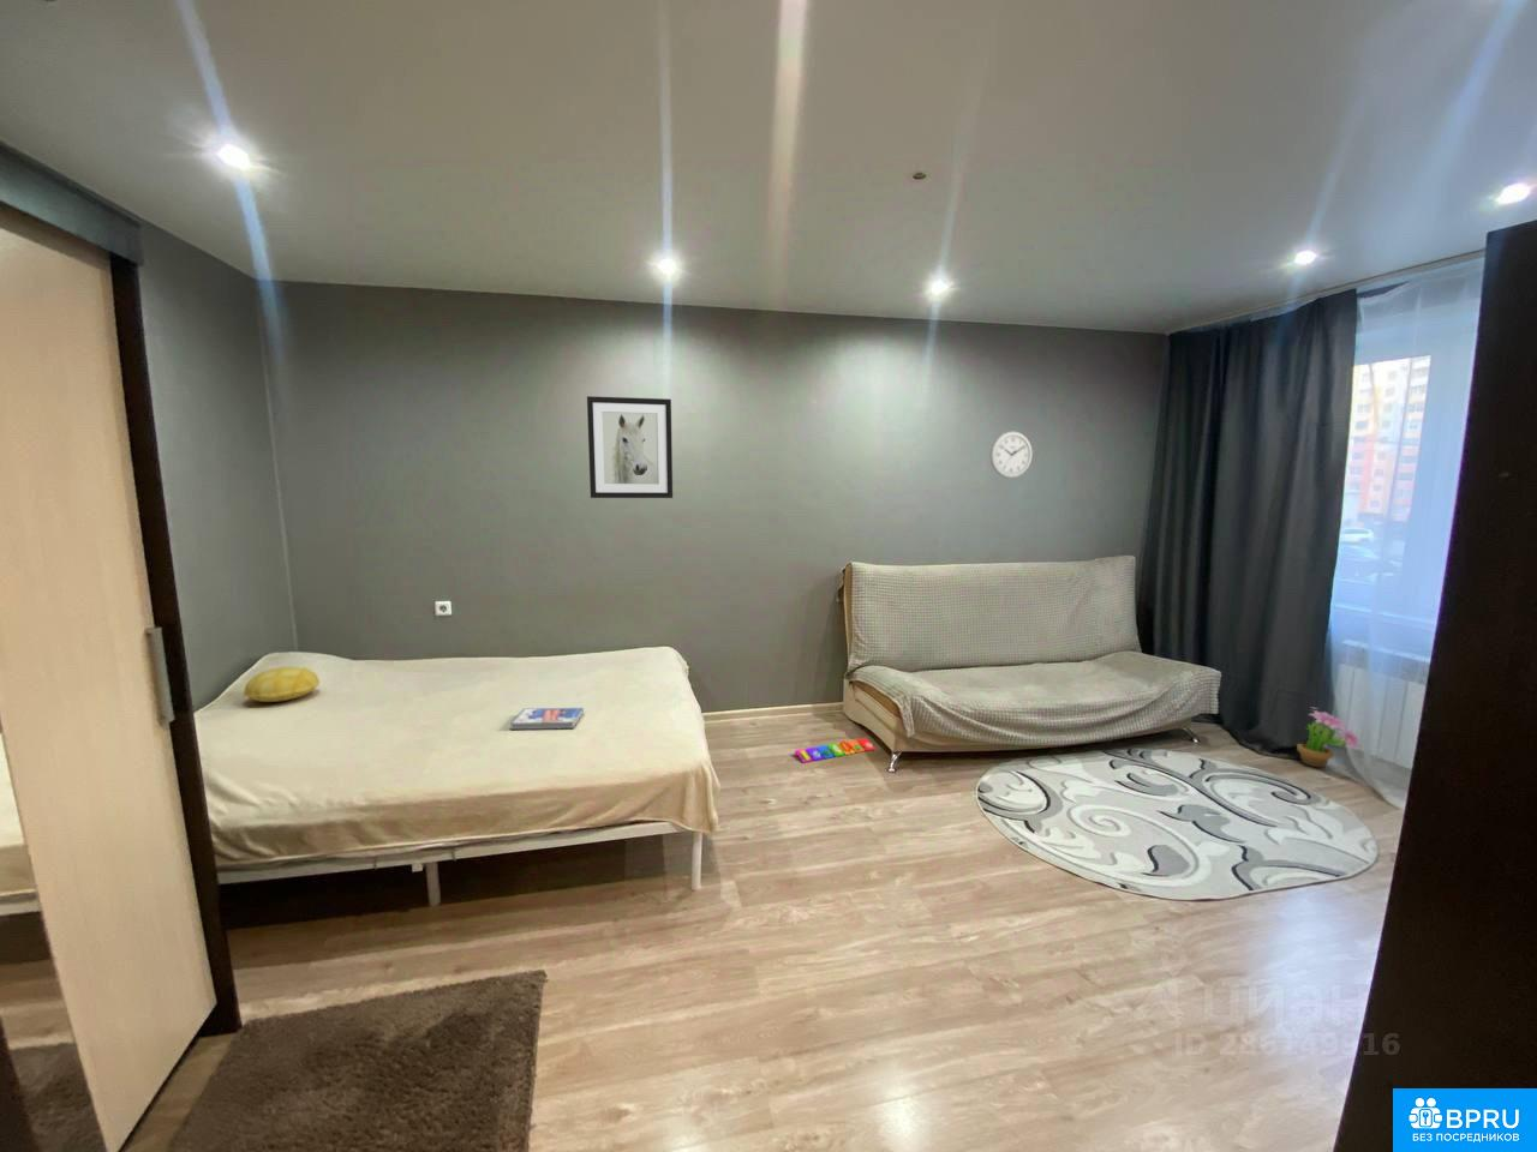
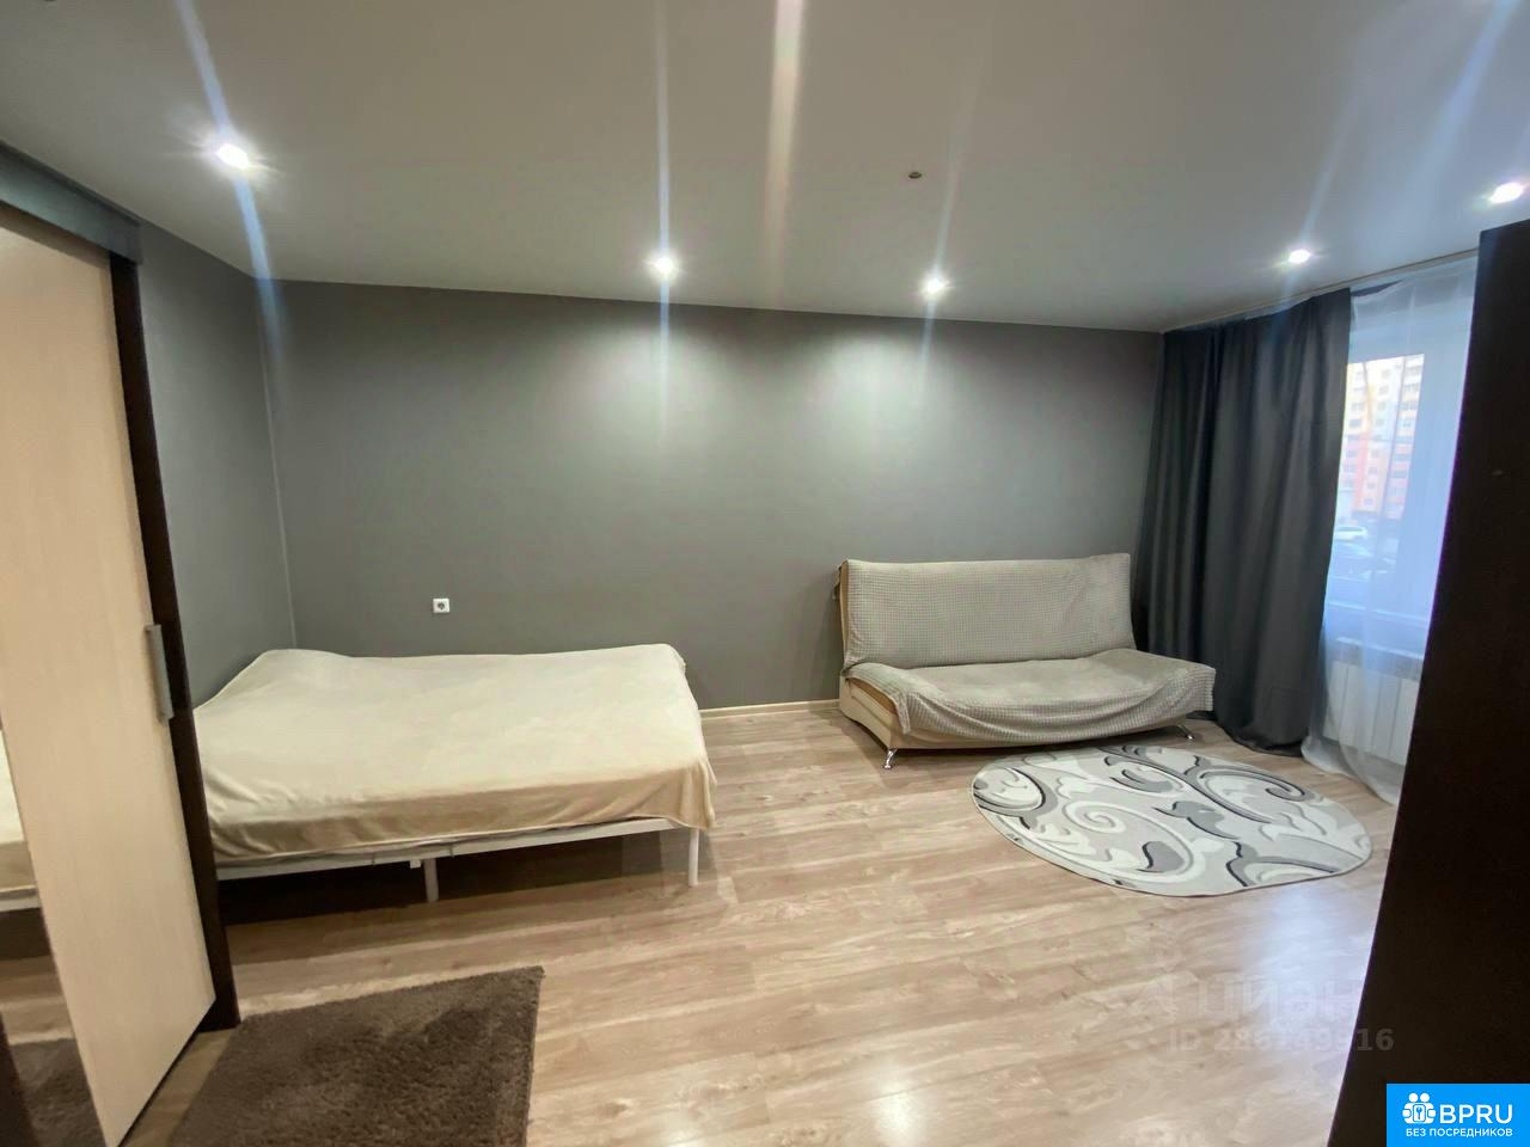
- wall art (631, 448)
- cushion (282, 682)
- book (547, 718)
- decorative plant (1322, 739)
- knob puzzle (835, 748)
- wall clock (1011, 455)
